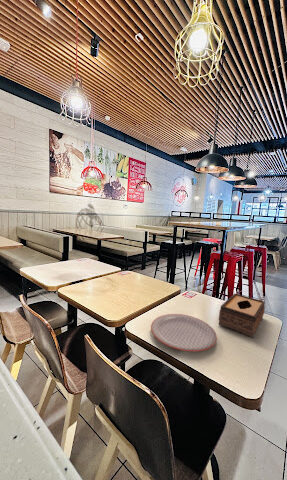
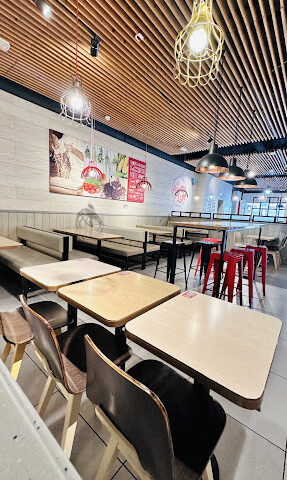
- tissue box (242, 312)
- plate (182, 331)
